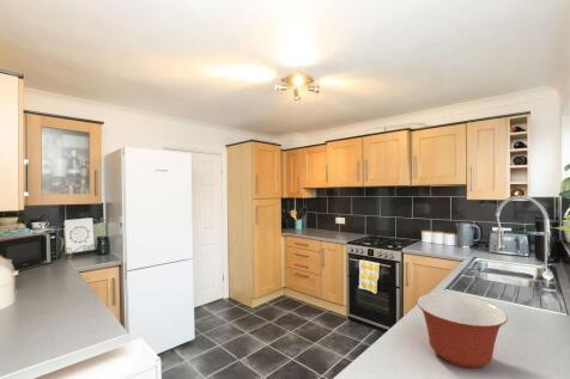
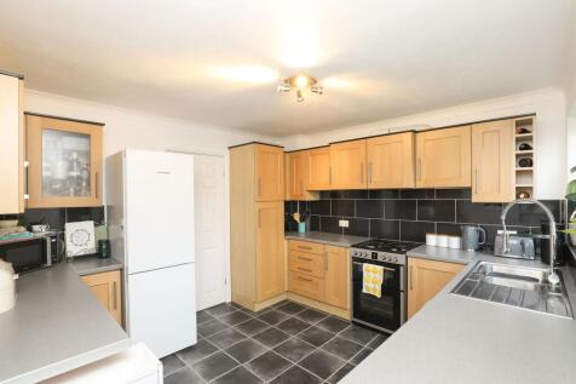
- mixing bowl (459, 331)
